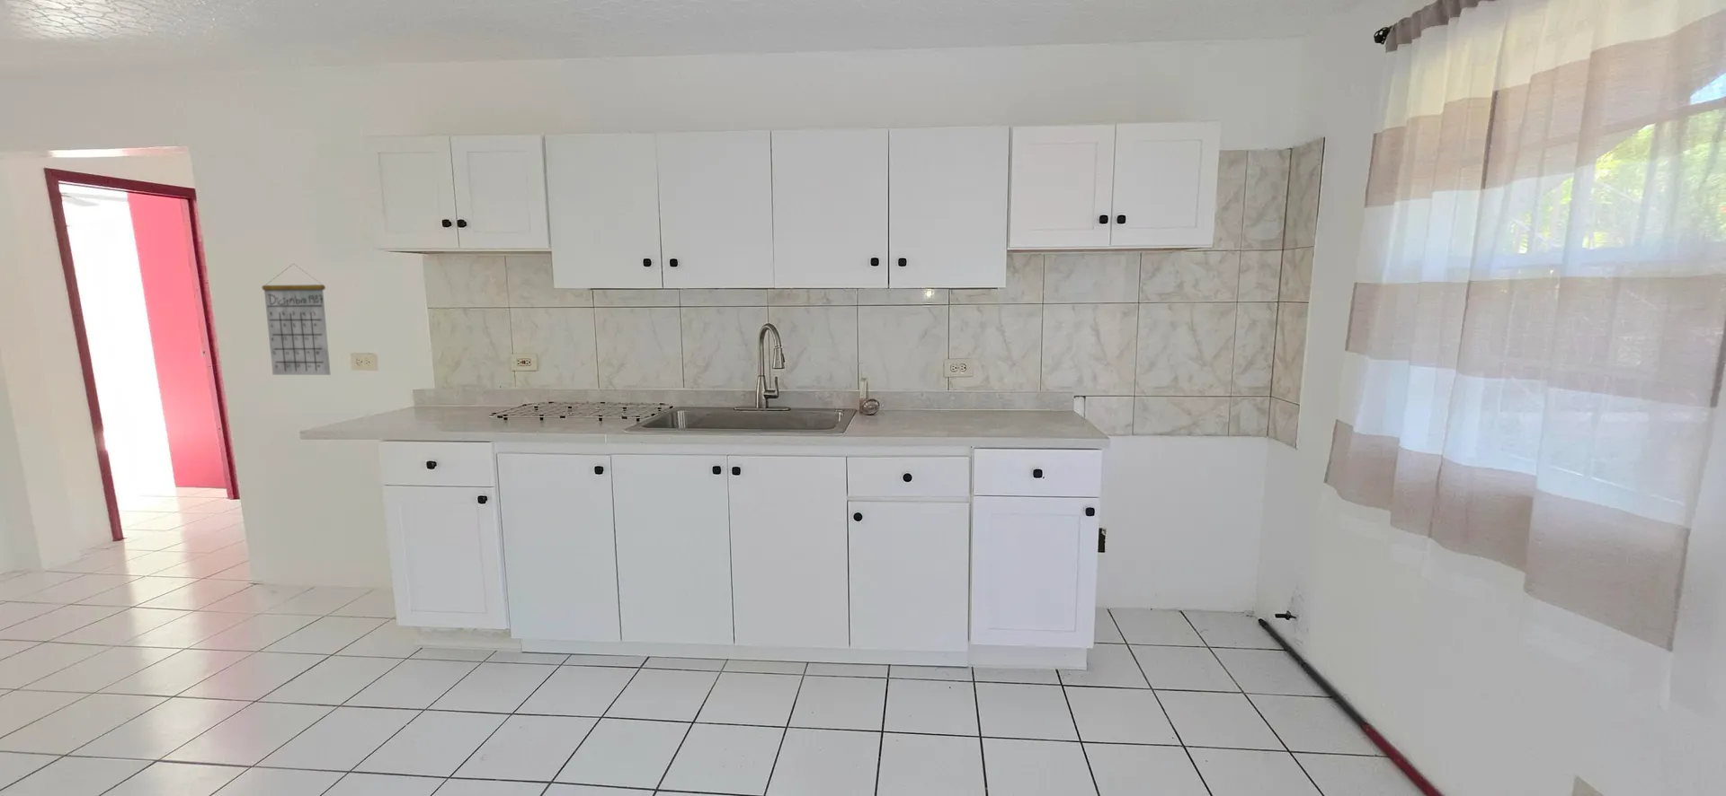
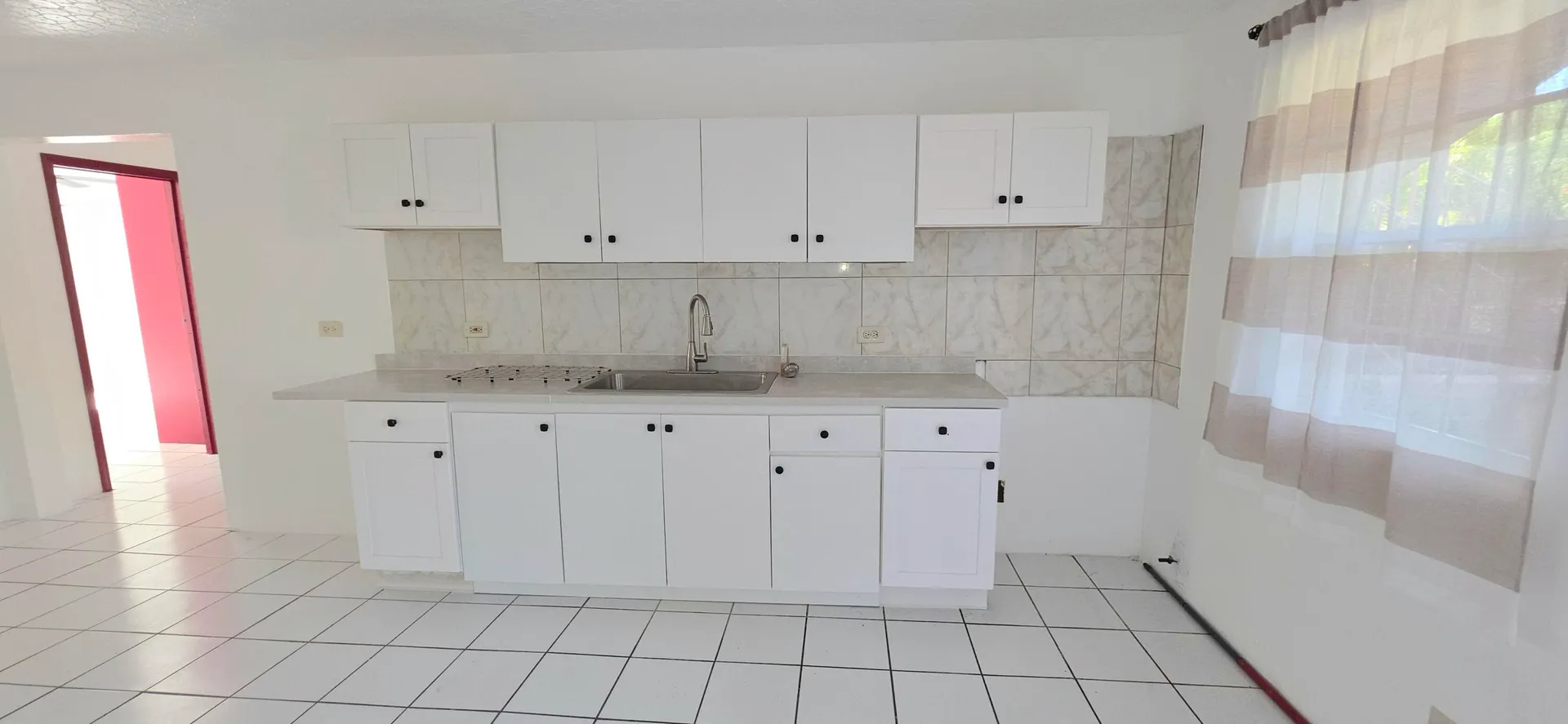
- calendar (297, 320)
